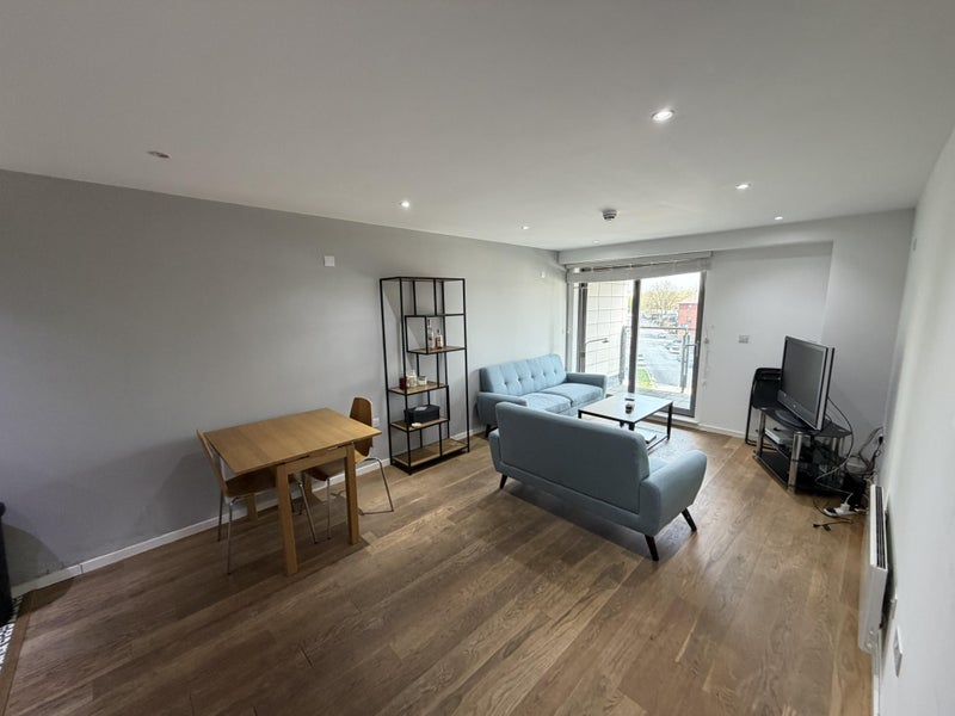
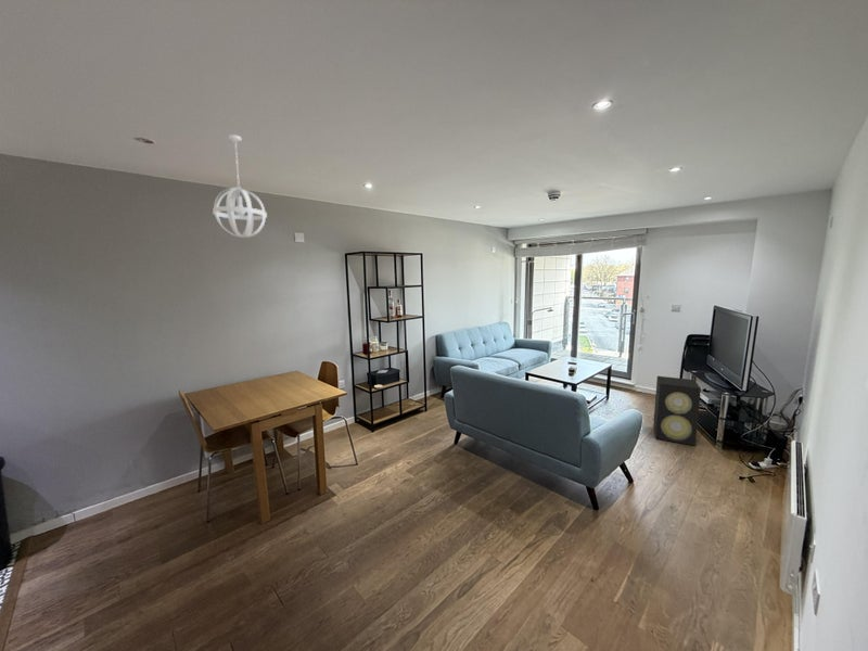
+ speaker (675, 409)
+ pendant light (239, 188)
